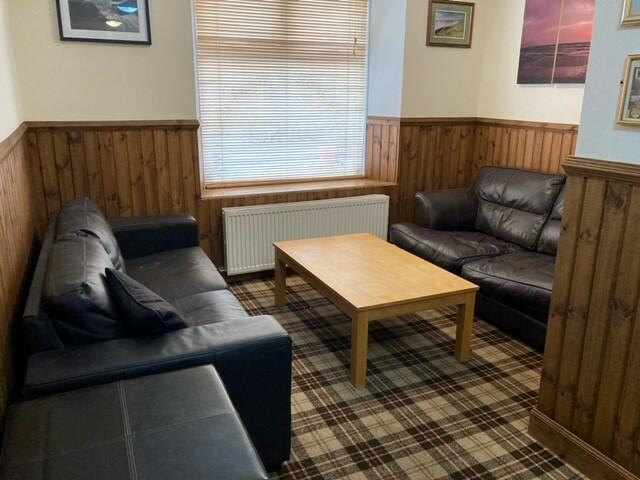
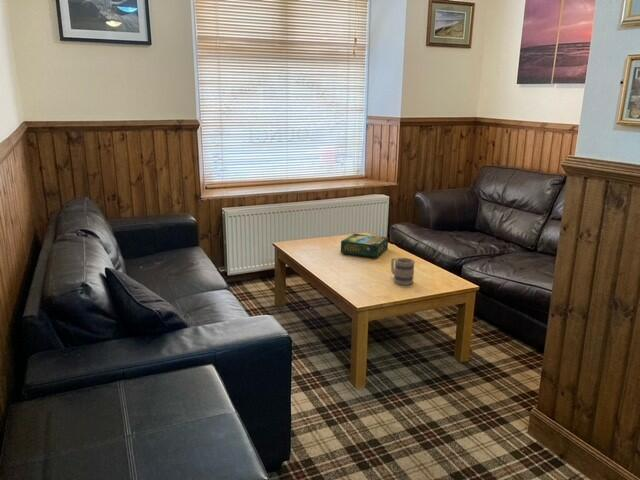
+ mug (401, 269)
+ board game (364, 244)
